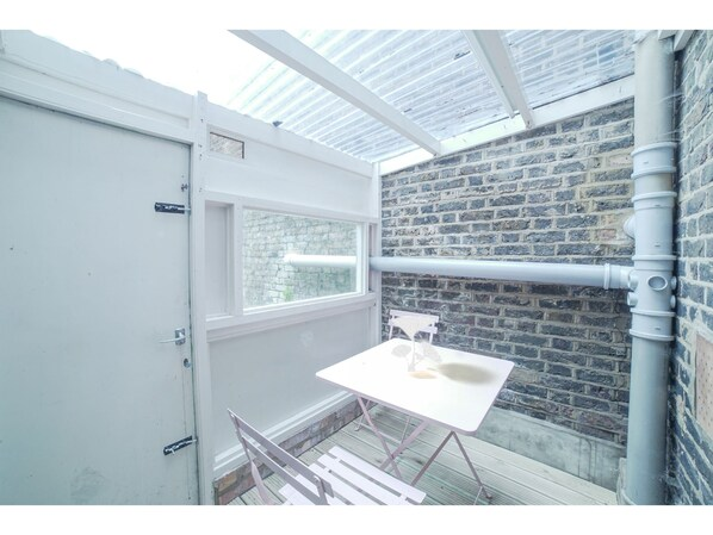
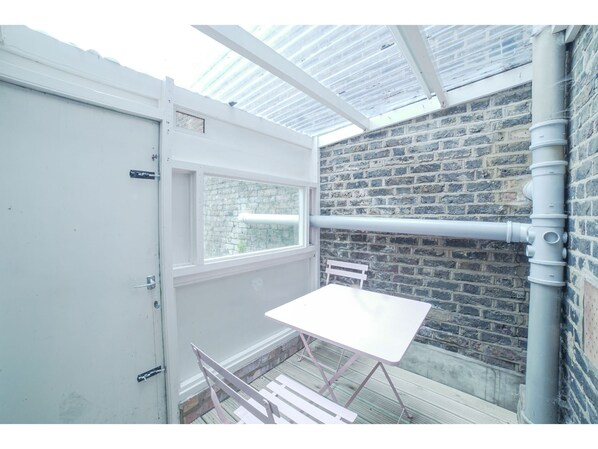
- plant (414, 344)
